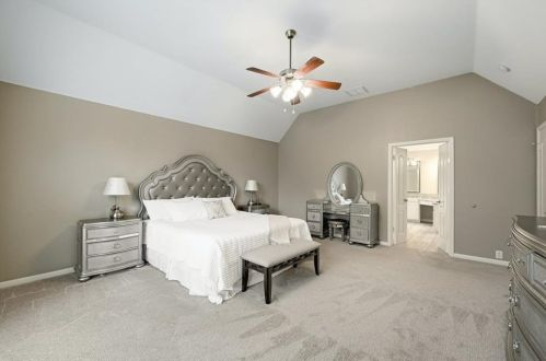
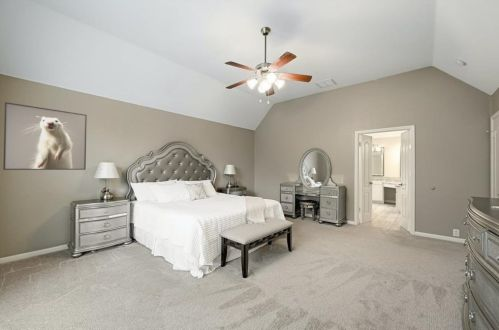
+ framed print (49, 139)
